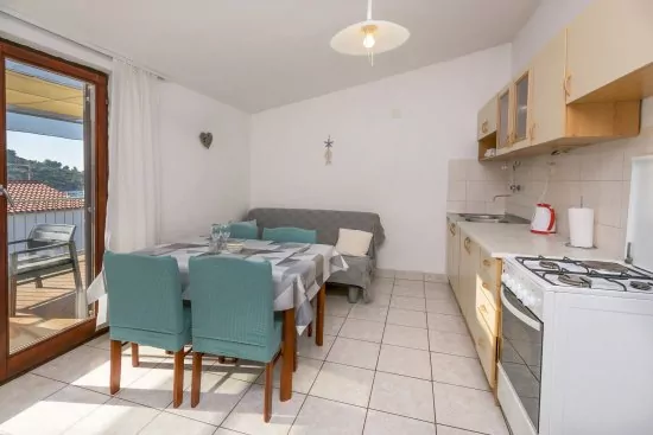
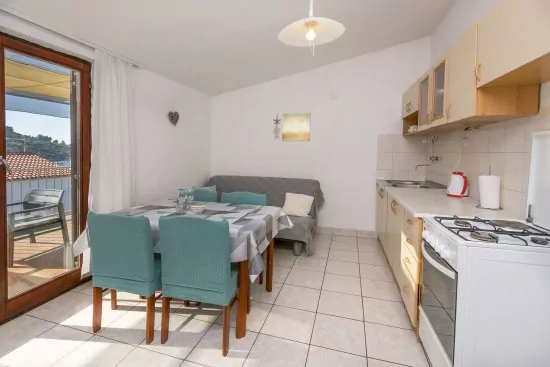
+ wall art (296, 127)
